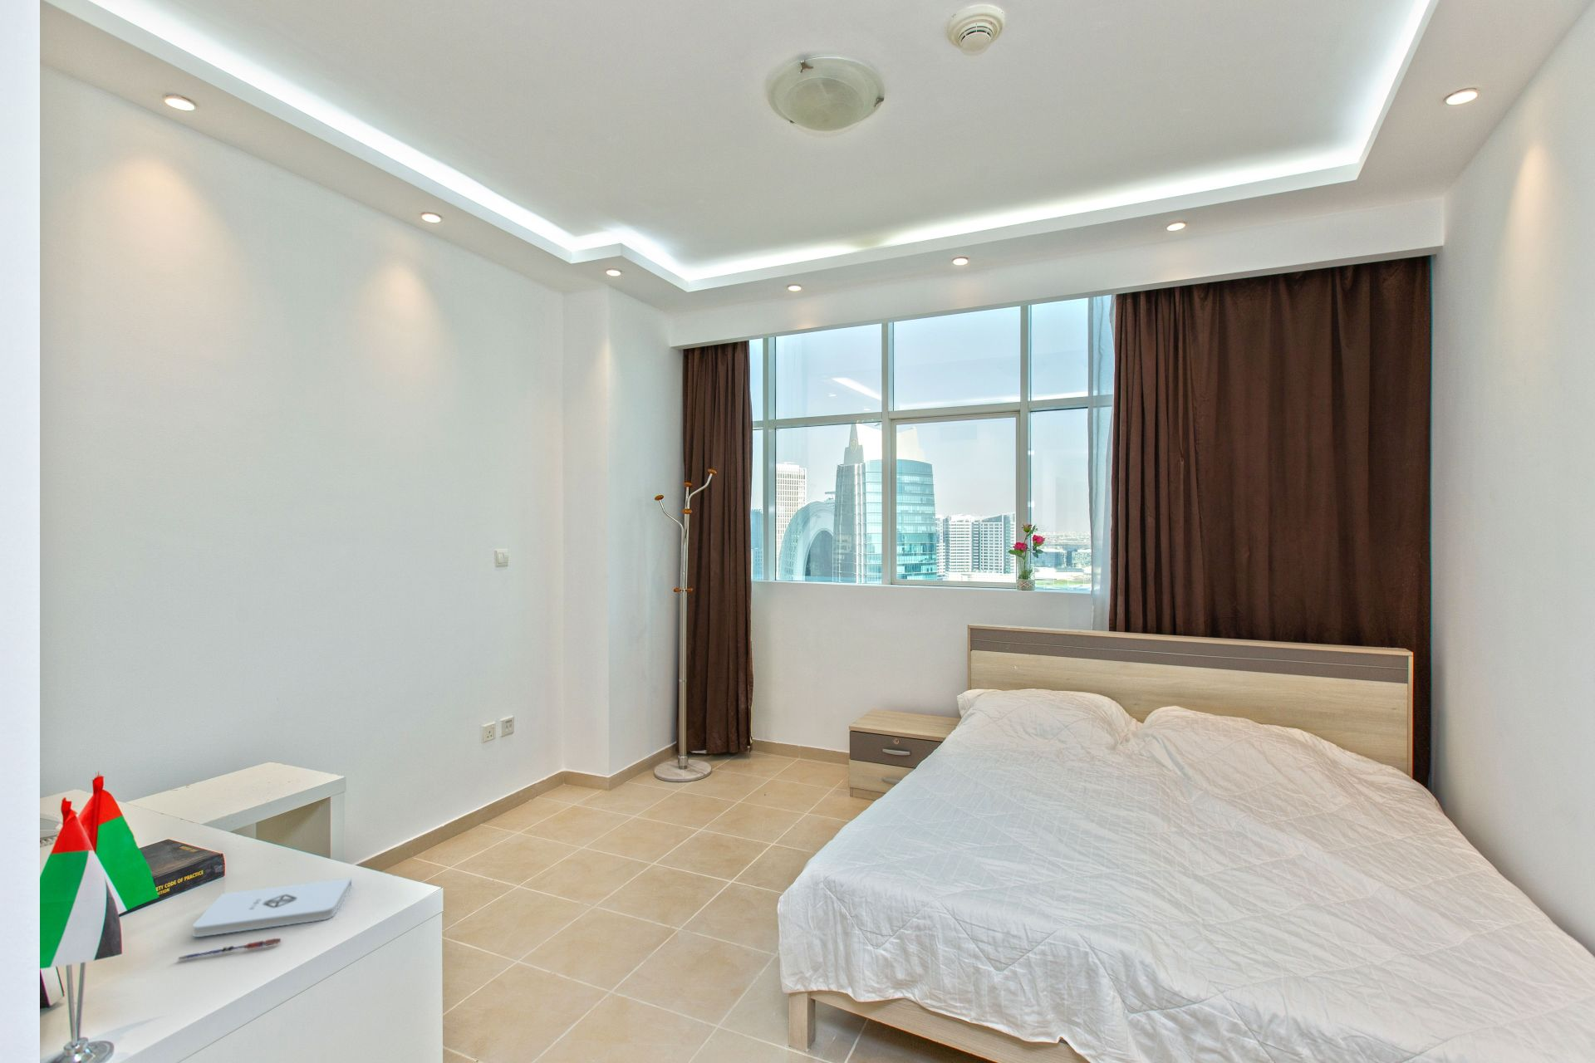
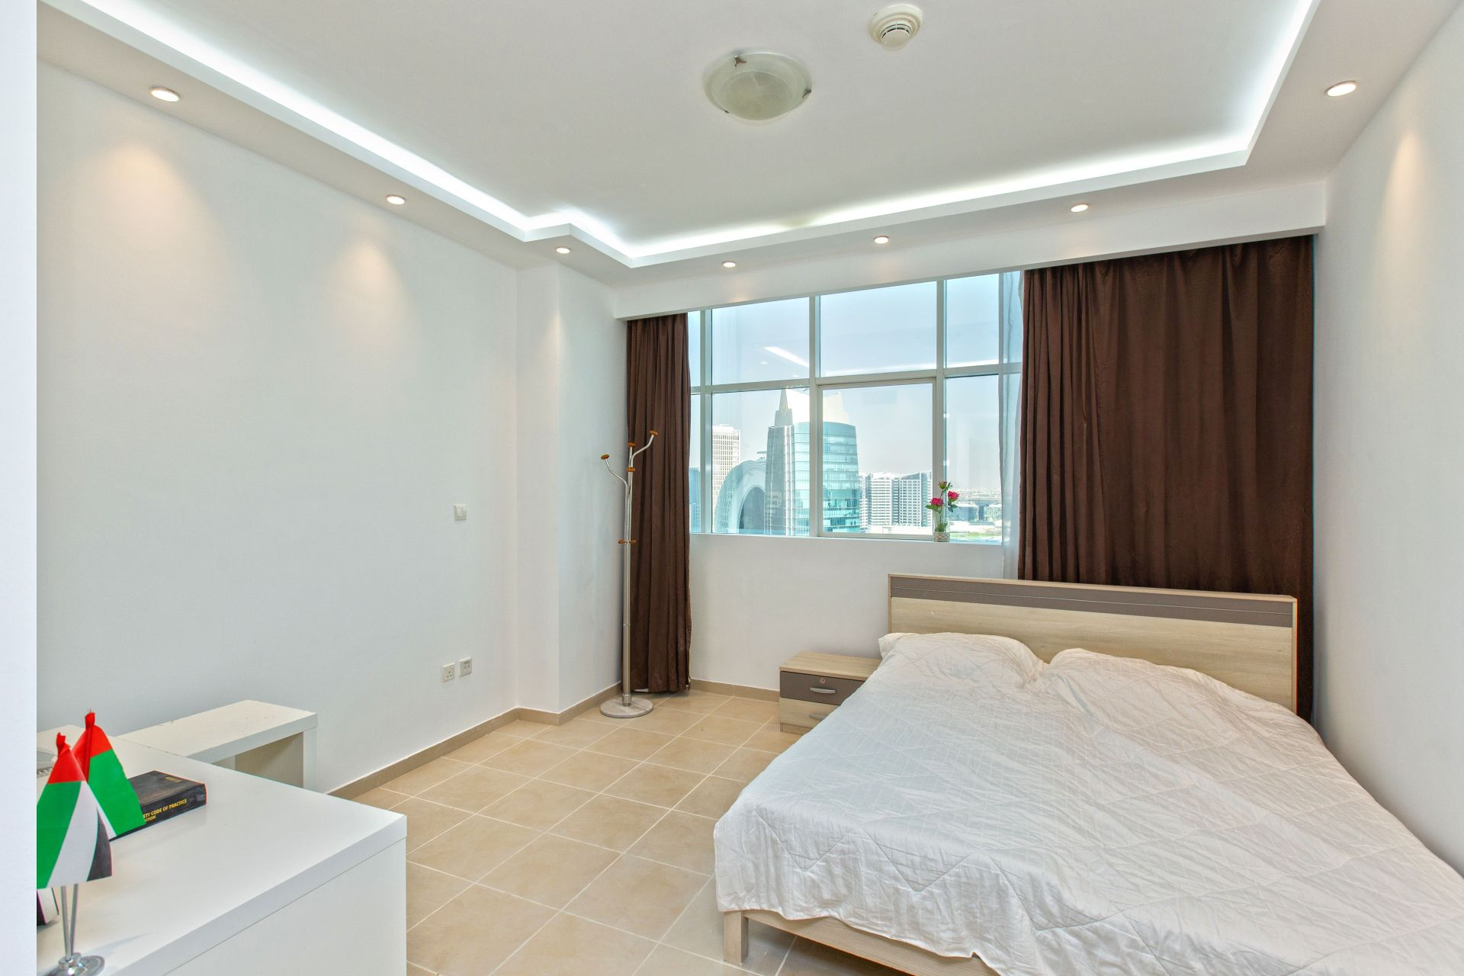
- notepad (275, 905)
- pen (230, 948)
